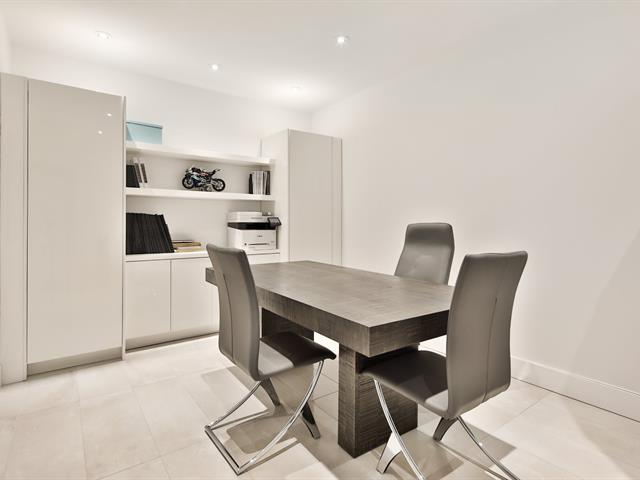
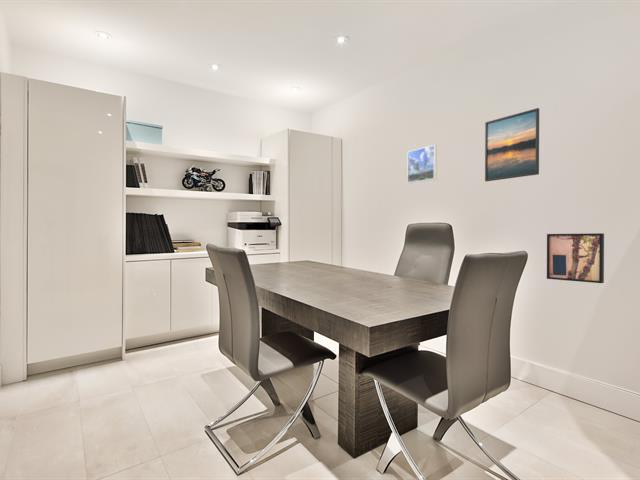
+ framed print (510, 146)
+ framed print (421, 165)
+ wall art (574, 257)
